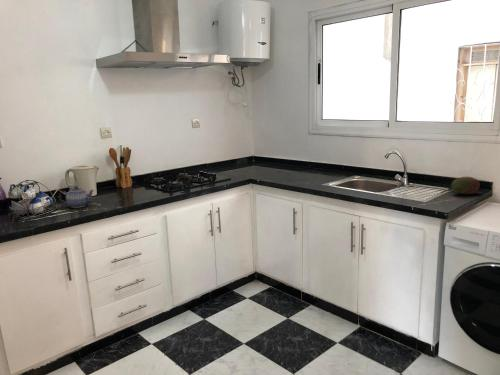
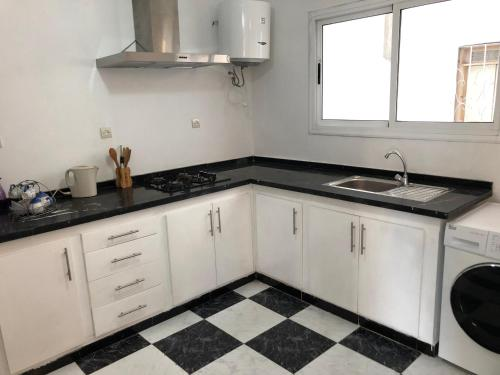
- teapot (77, 196)
- fruit (465, 185)
